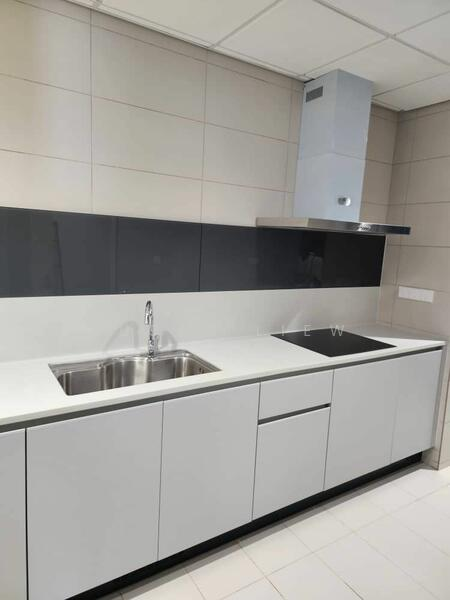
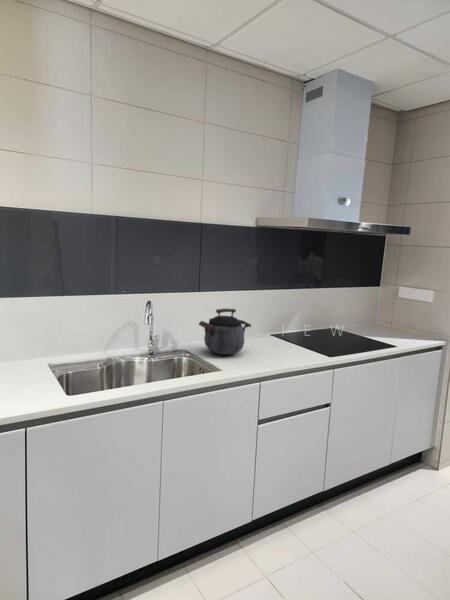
+ kettle (224, 331)
